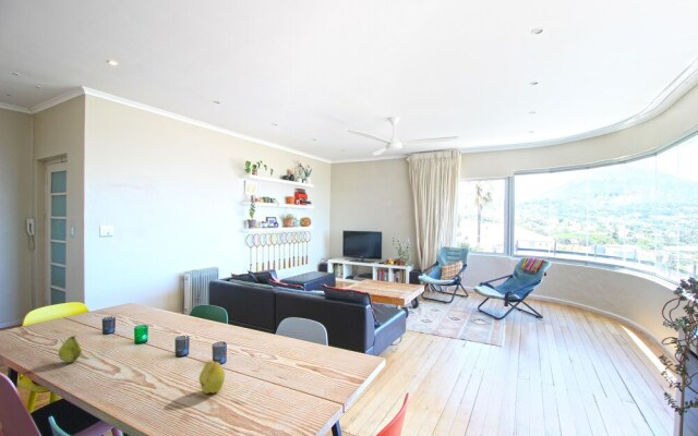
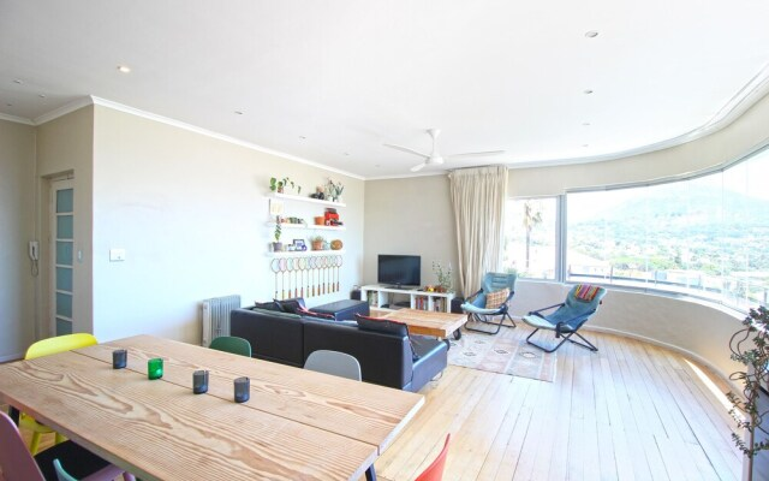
- fruit (212, 375)
- fruit (70, 349)
